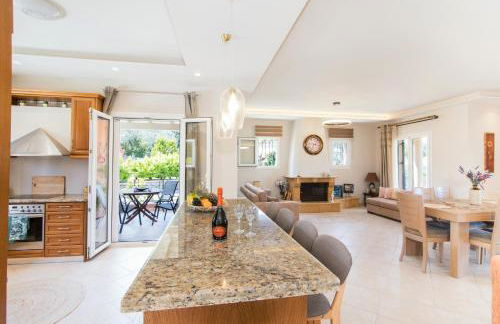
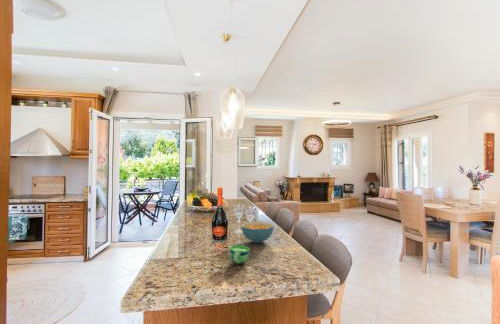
+ cereal bowl (257, 233)
+ cup (239, 255)
